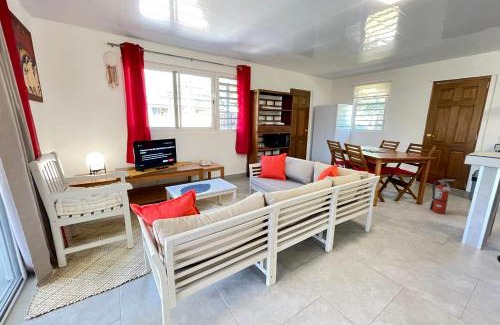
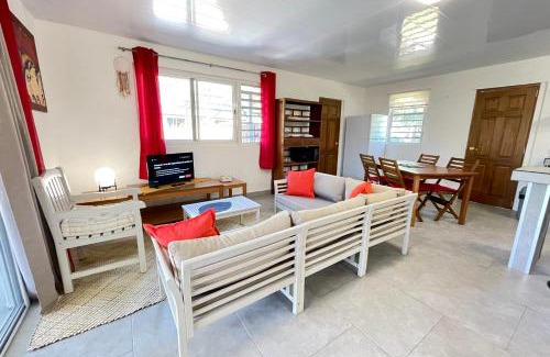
- fire extinguisher (440, 195)
